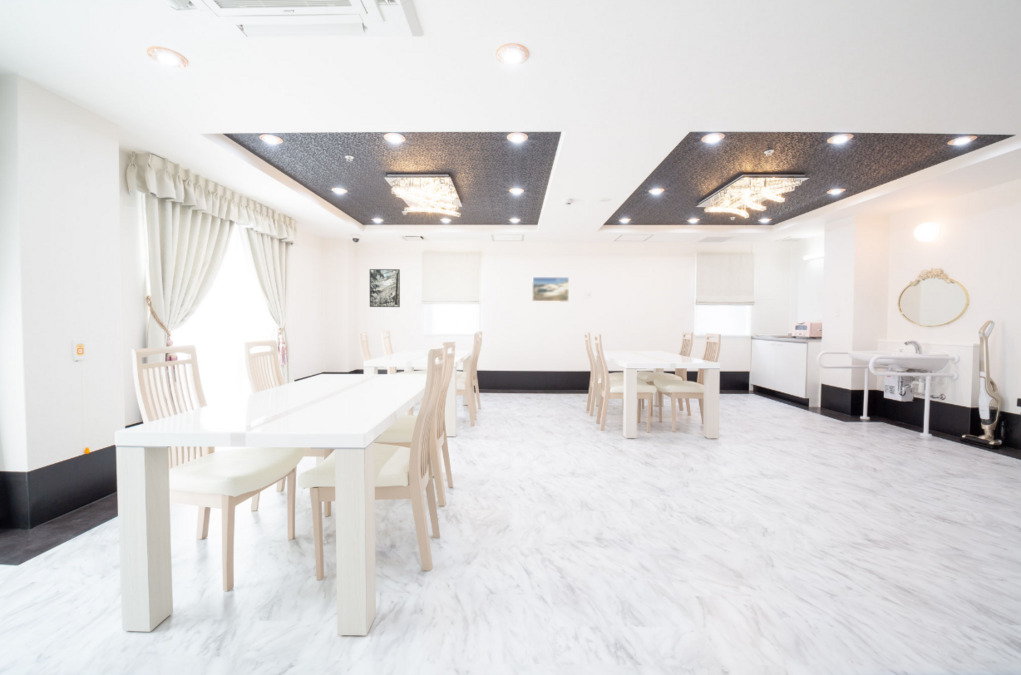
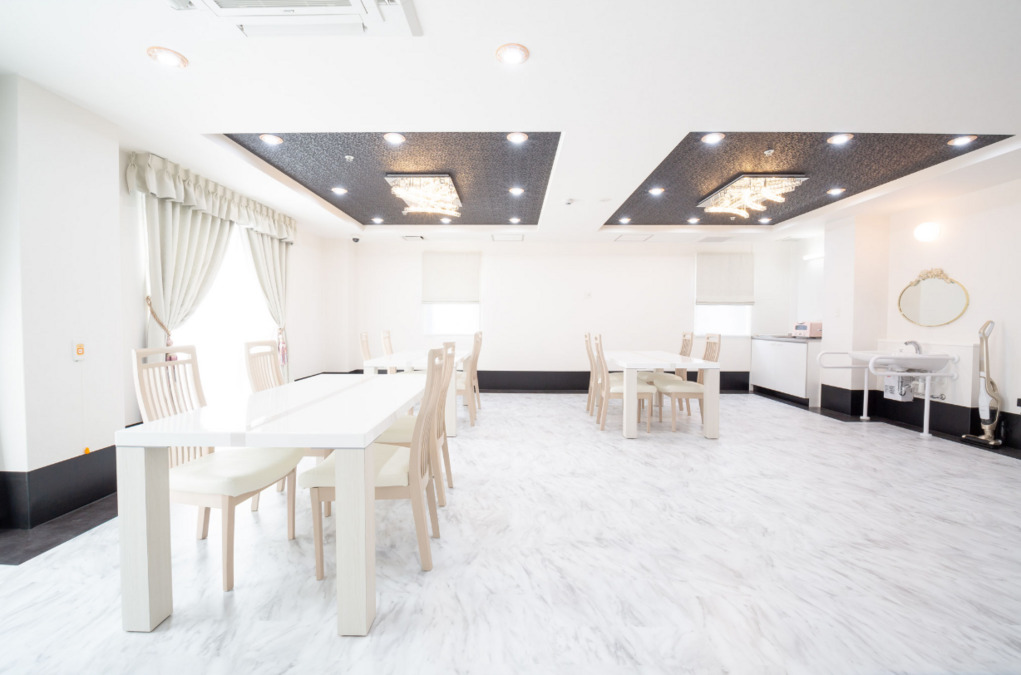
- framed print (384, 288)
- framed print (550, 289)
